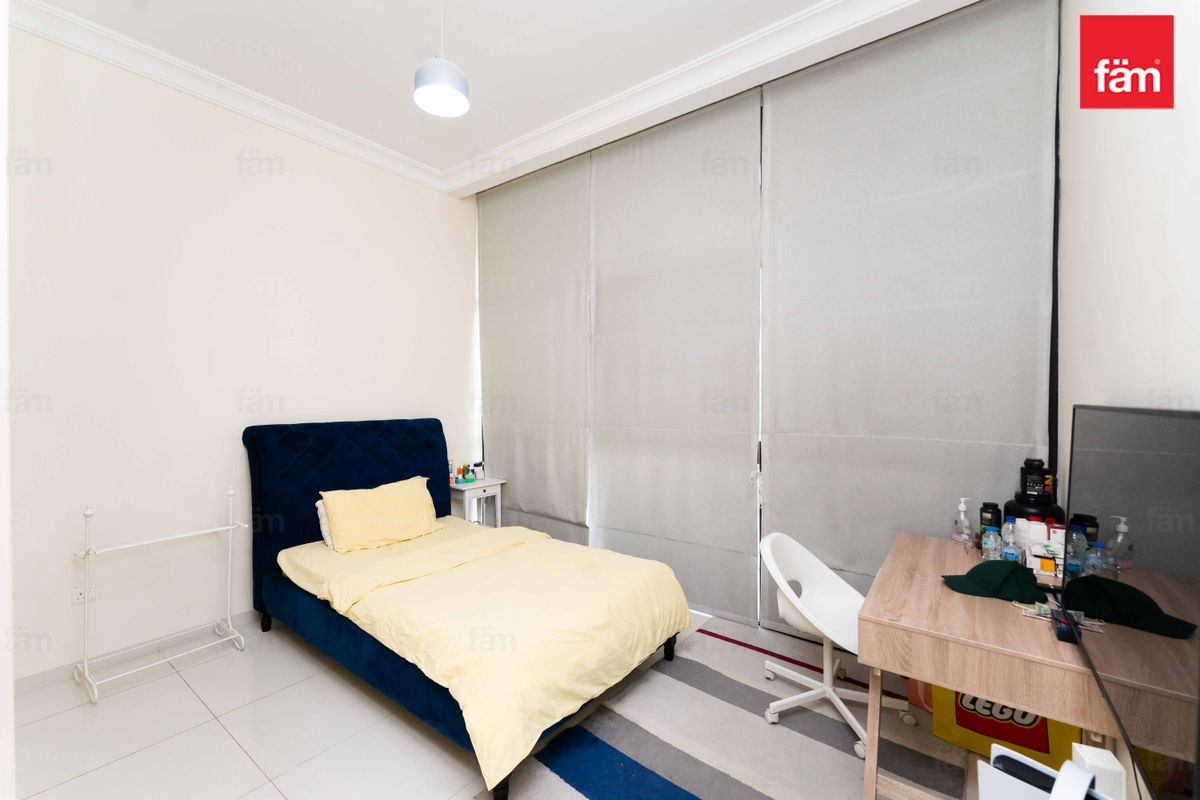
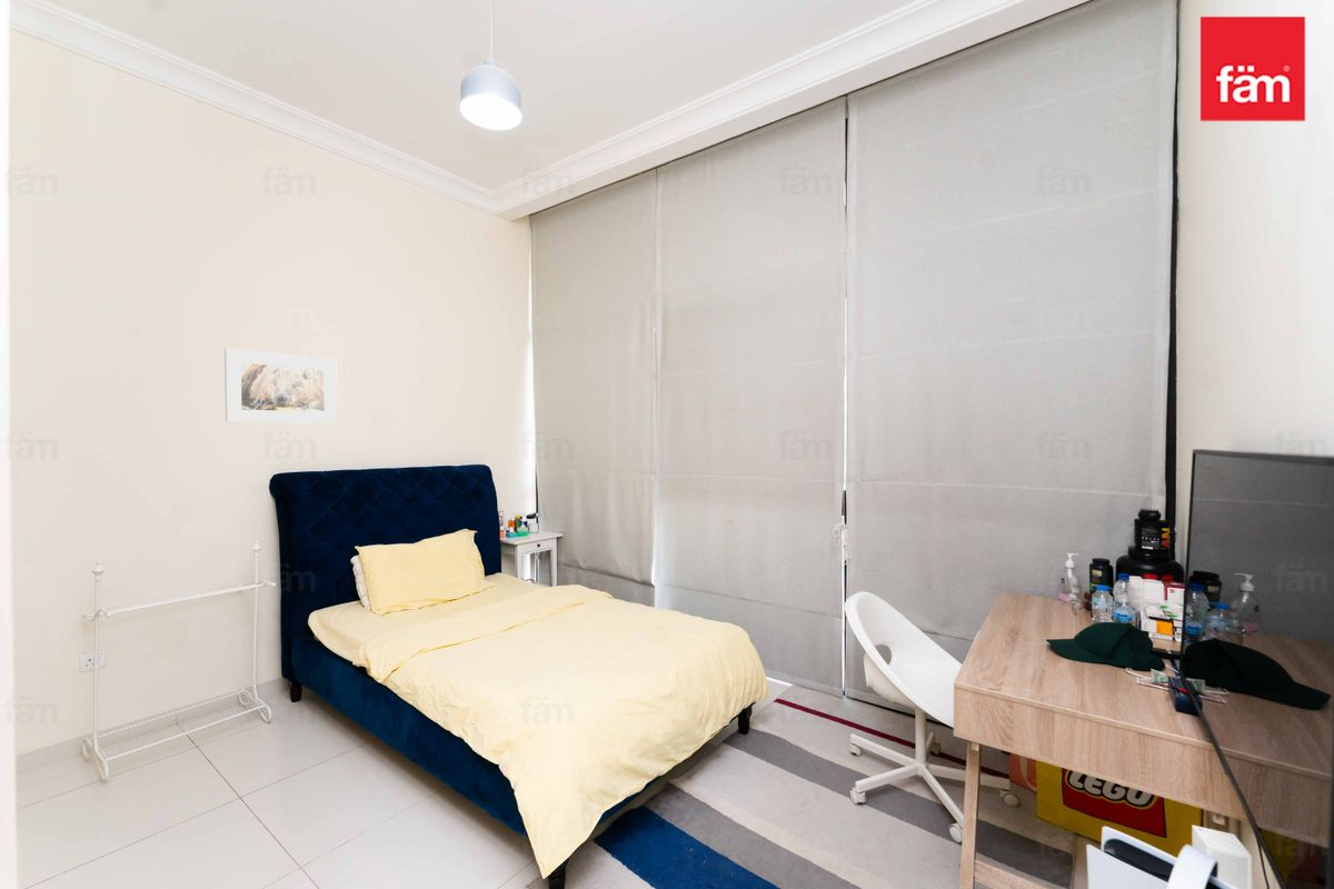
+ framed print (283, 388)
